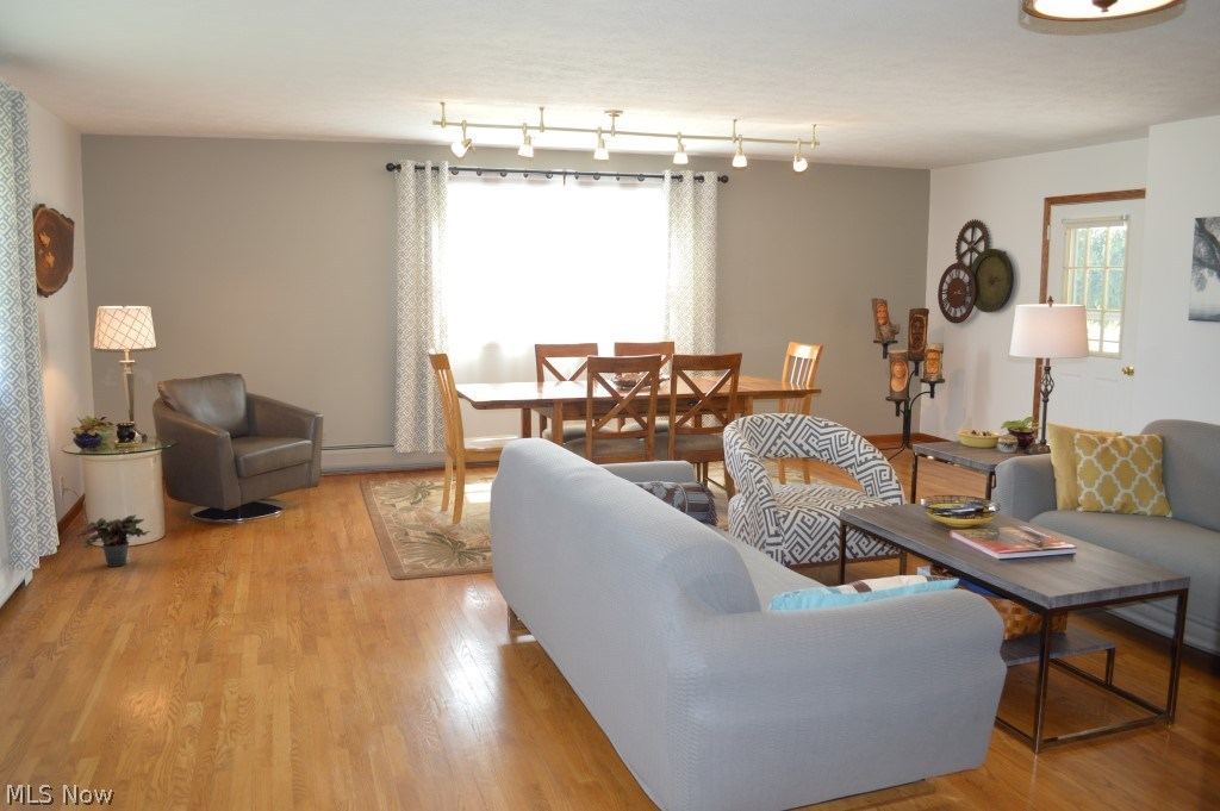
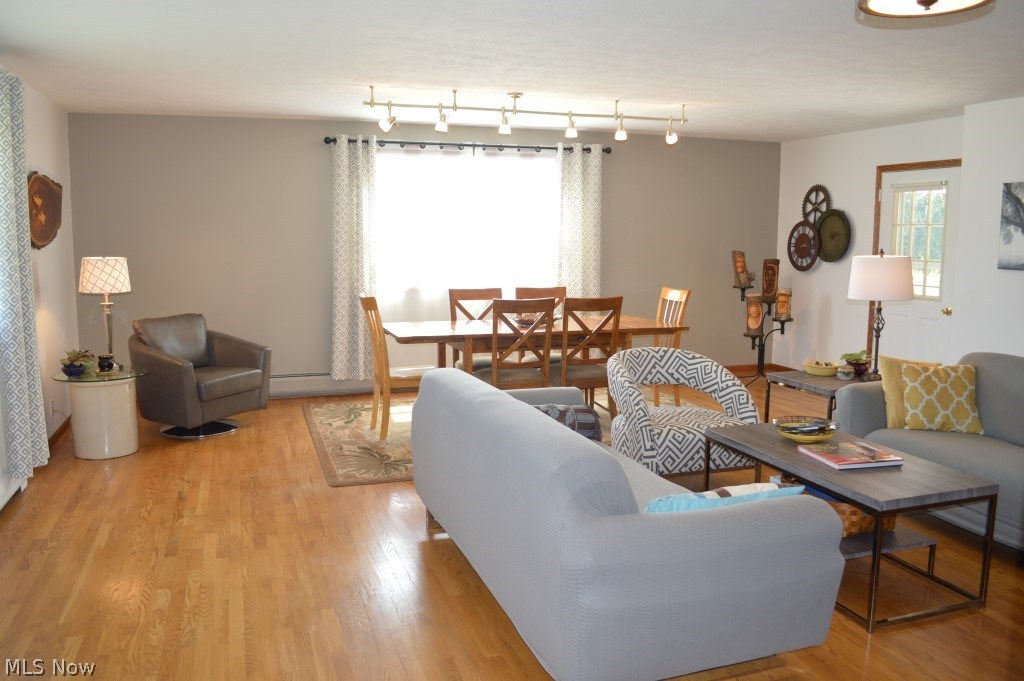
- potted plant (114, 541)
